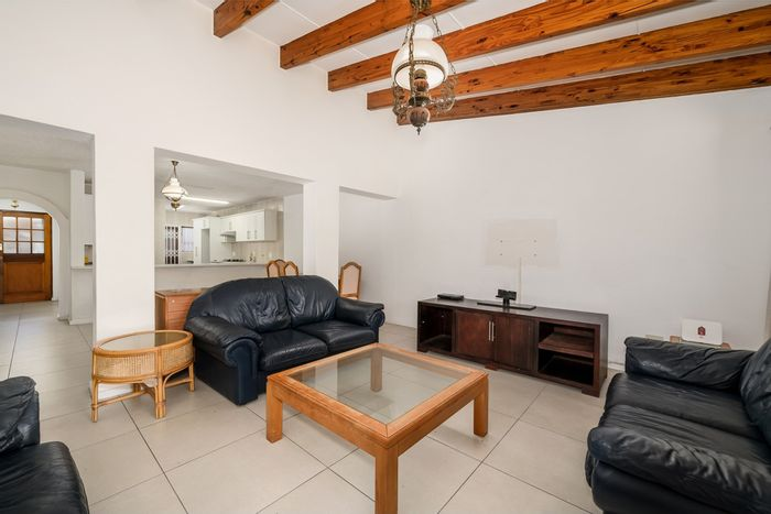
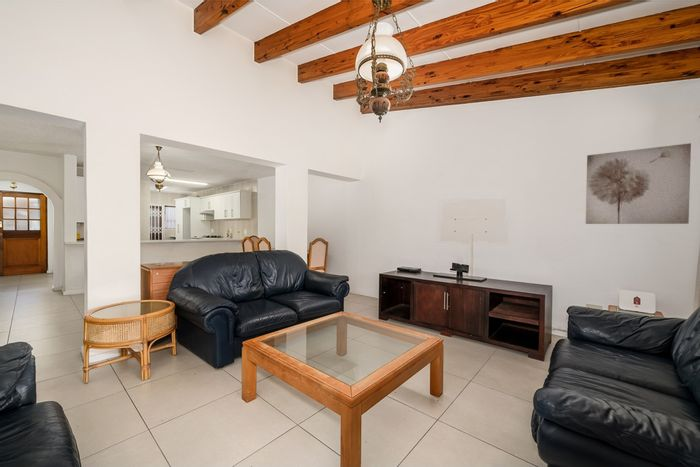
+ wall art (633, 187)
